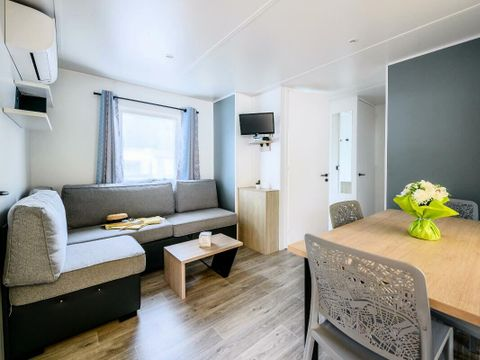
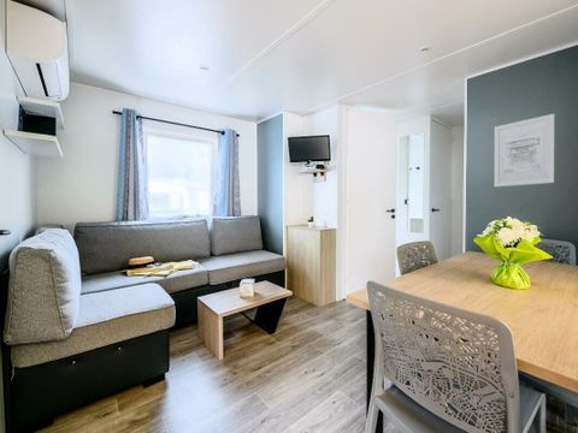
+ wall art (521, 153)
